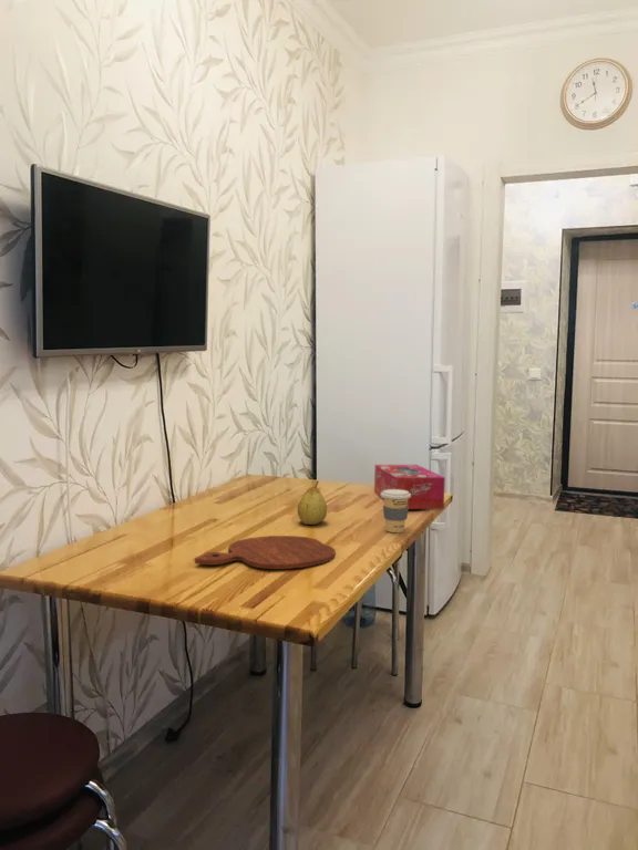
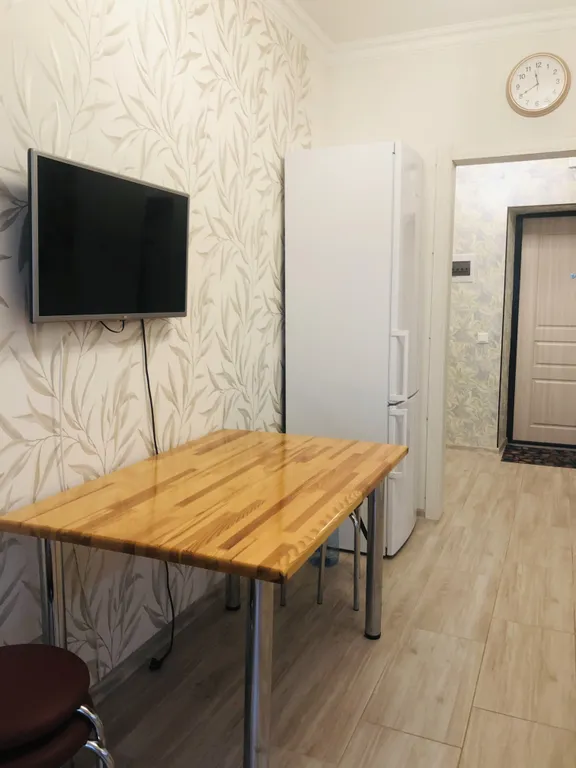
- coffee cup (395, 510)
- tissue box (407, 485)
- fruit (311, 502)
- cutting board (263, 552)
